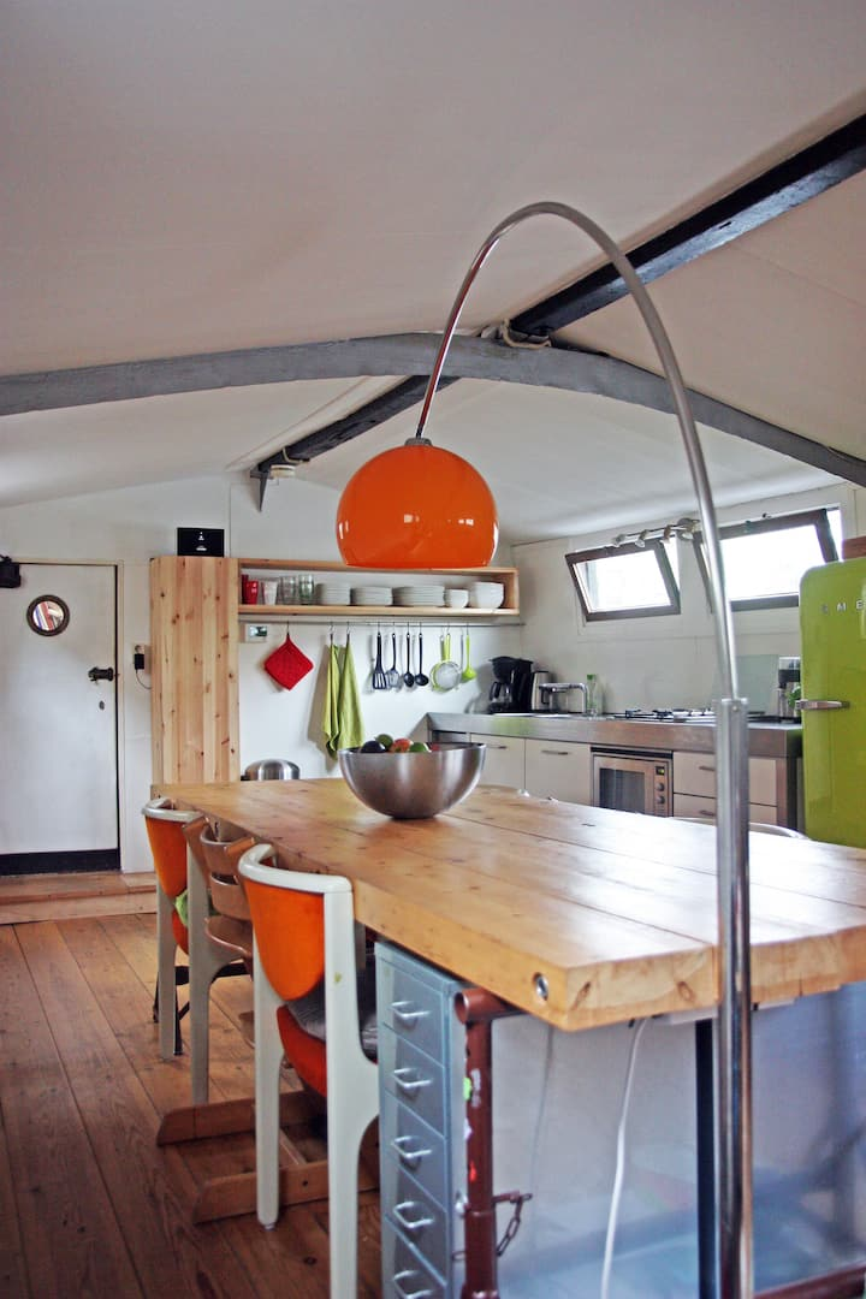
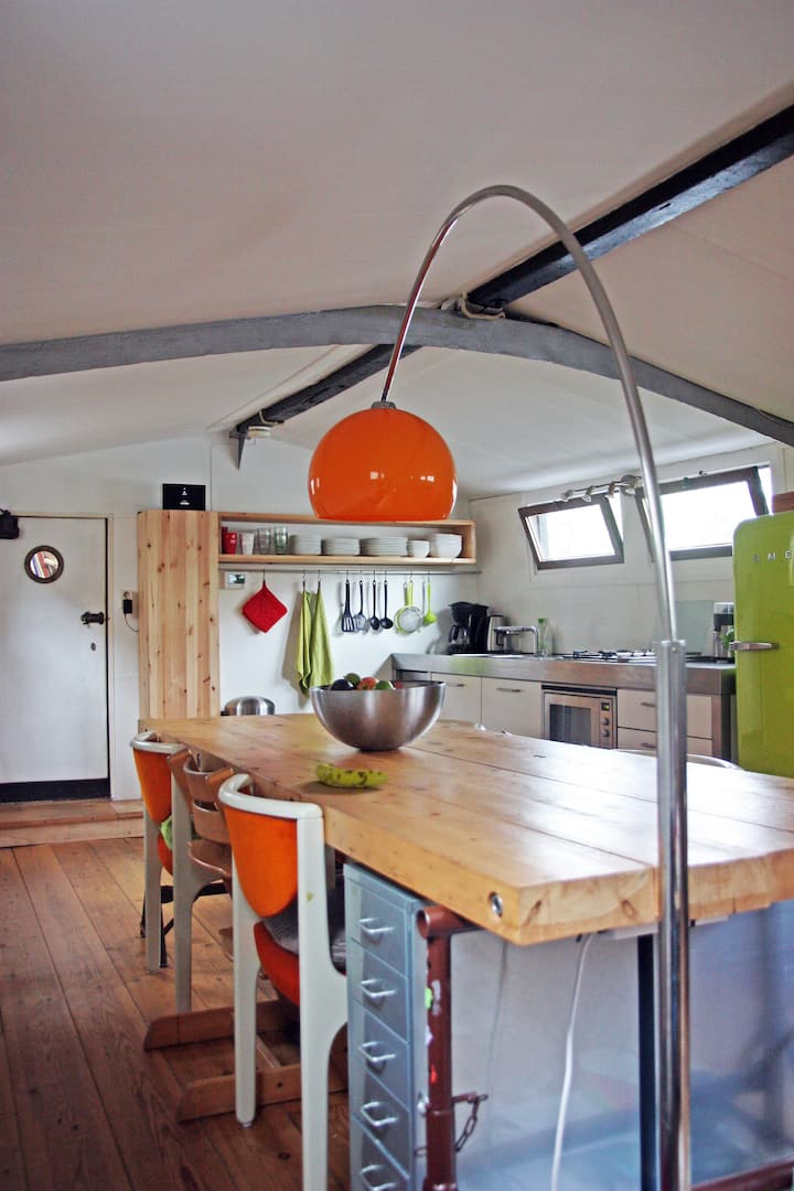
+ fruit (351, 773)
